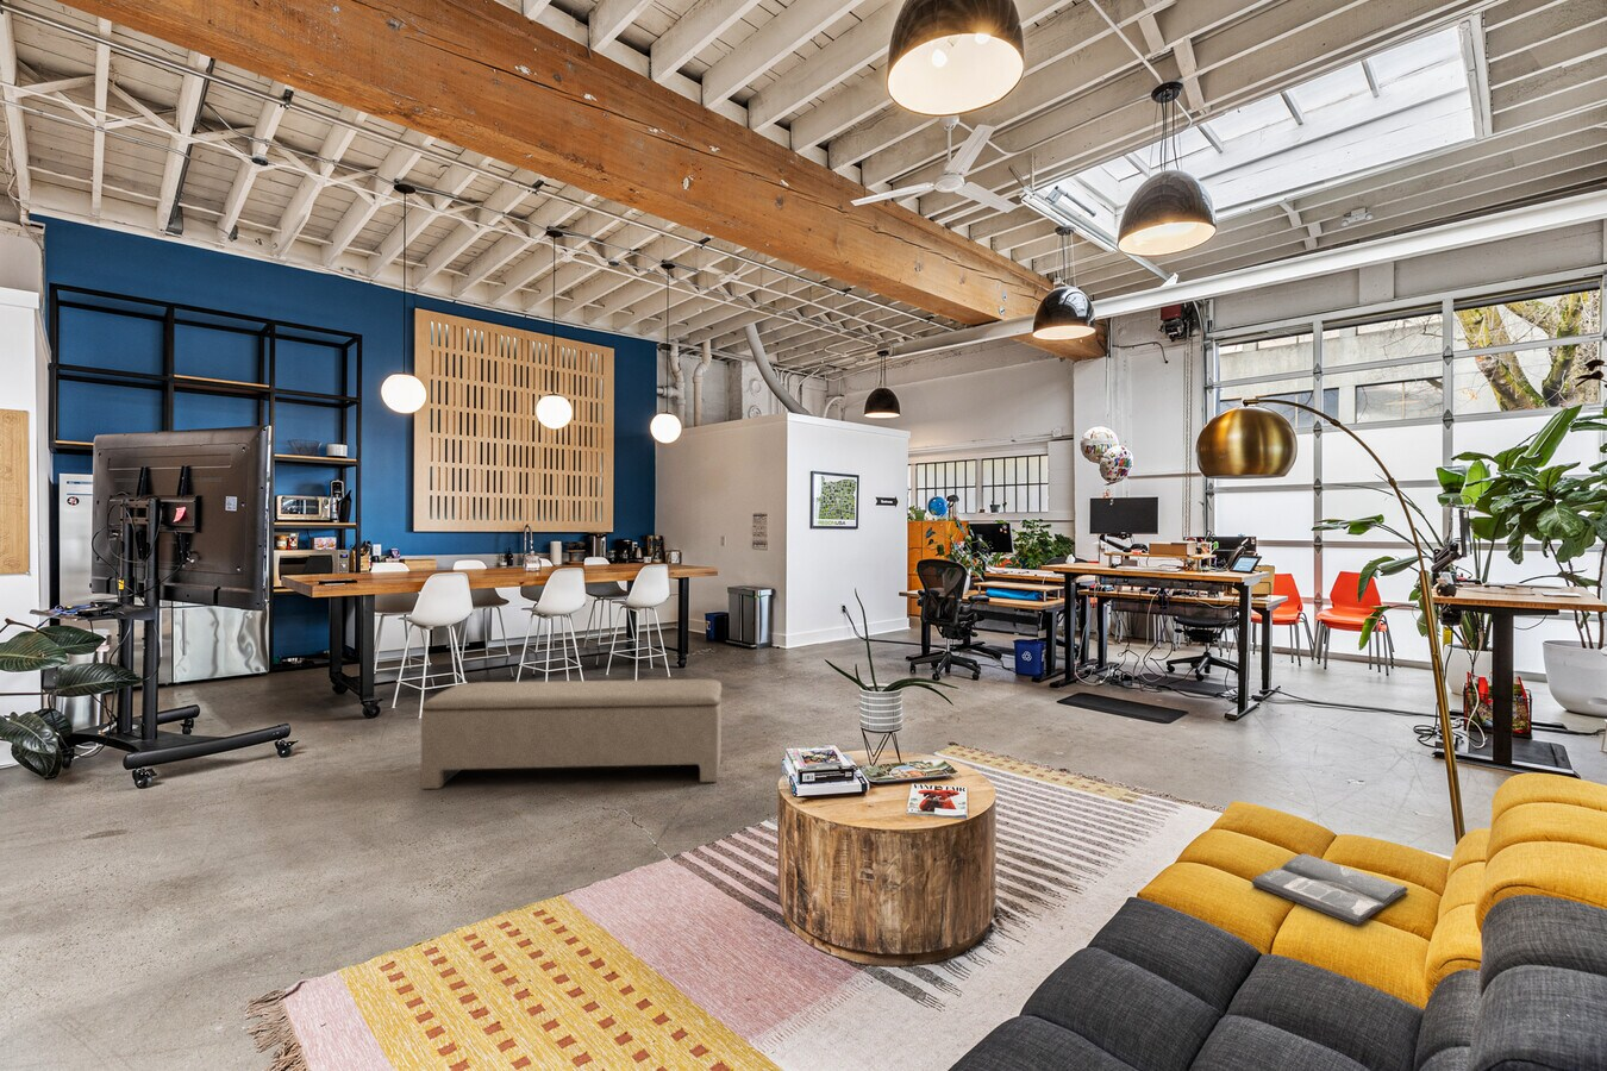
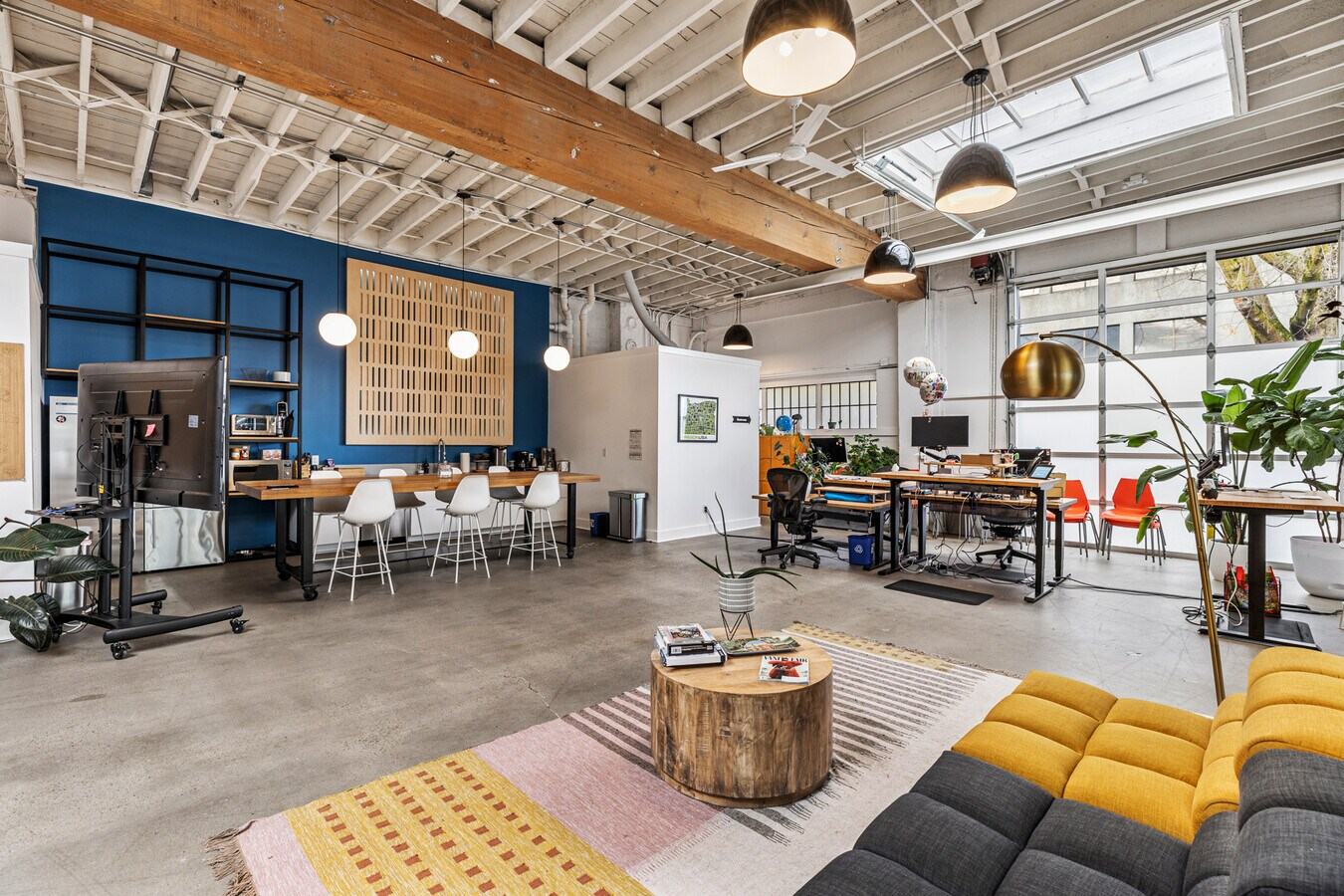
- magazine (1328, 885)
- bench (581, 729)
